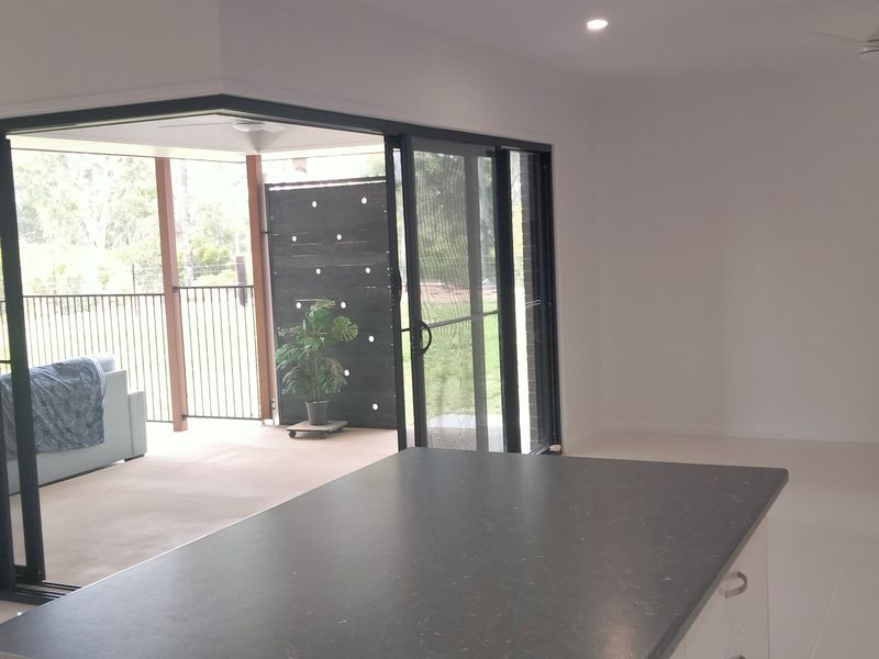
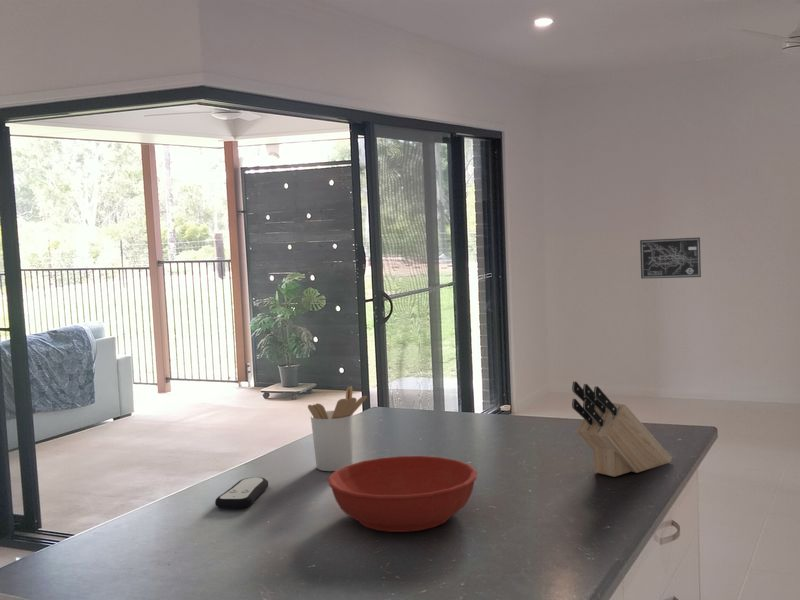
+ knife block (619, 423)
+ remote control (244, 492)
+ utensil holder (339, 429)
+ bowl (403, 495)
+ wall art (670, 258)
